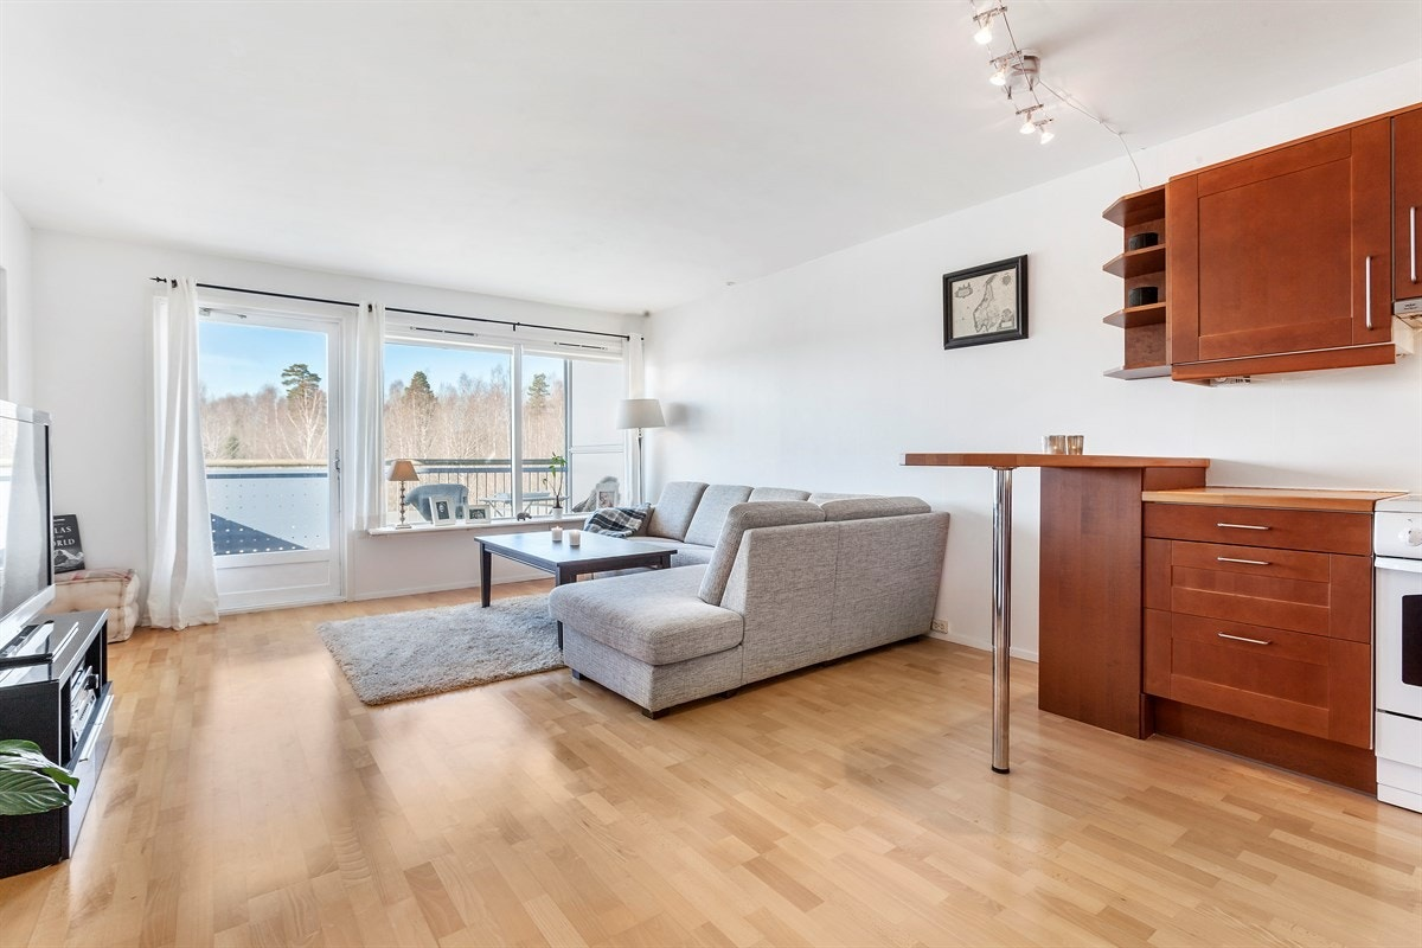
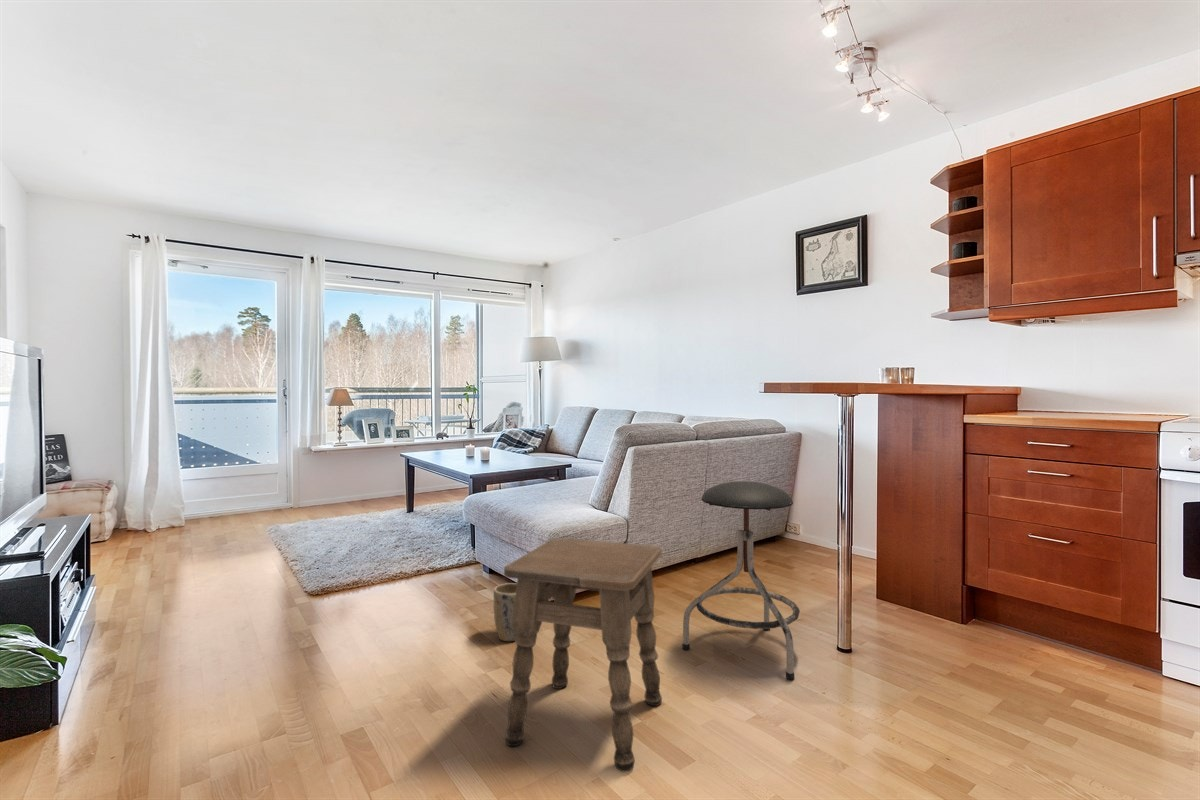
+ side table (590, 628)
+ plant pot (510, 612)
+ stool (739, 566)
